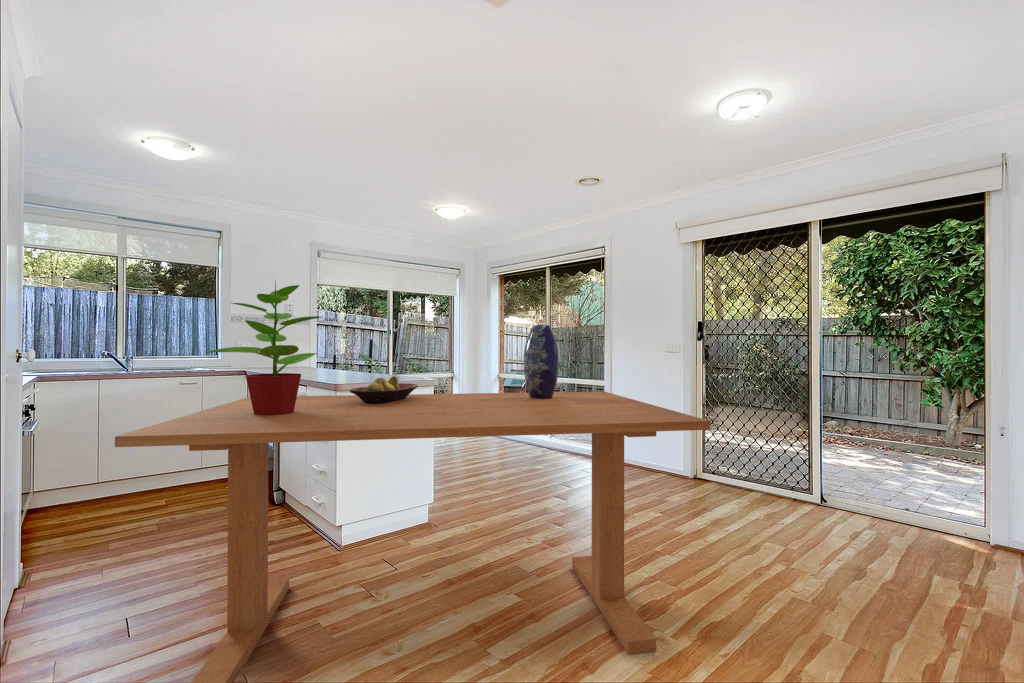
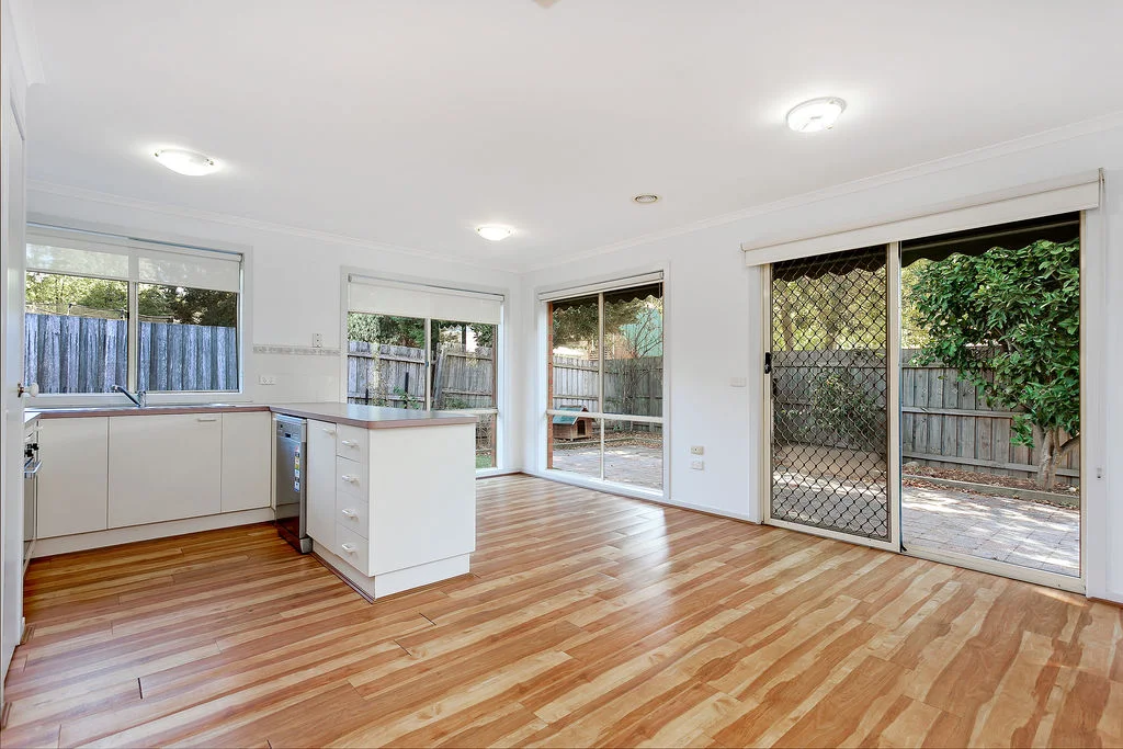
- vase (541, 360)
- fruit bowl (385, 388)
- potted plant (276, 345)
- dining table (438, 437)
